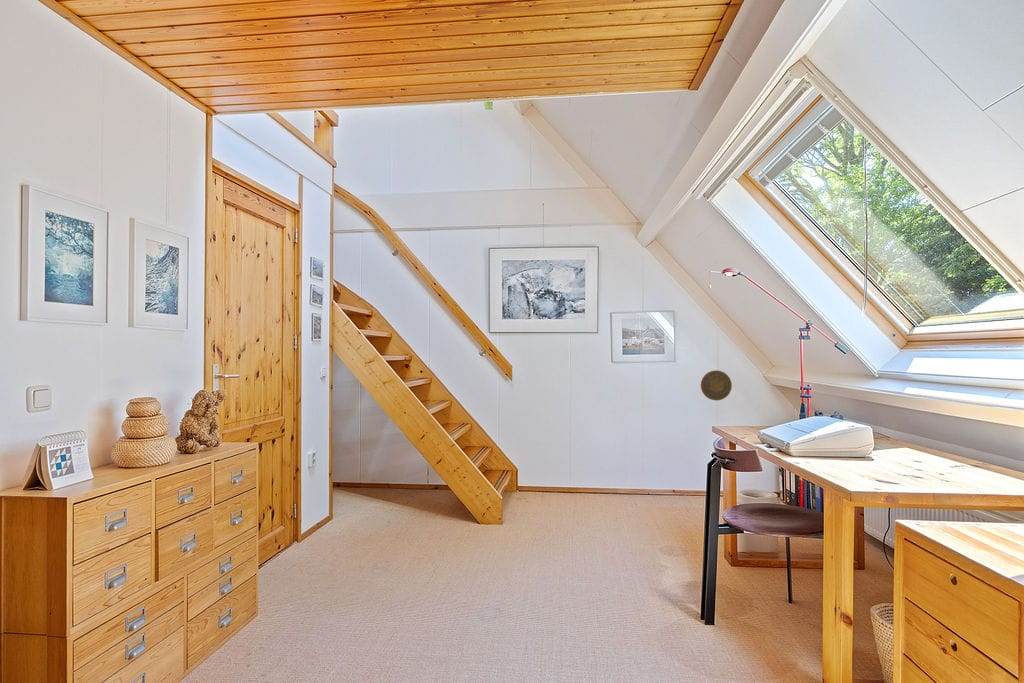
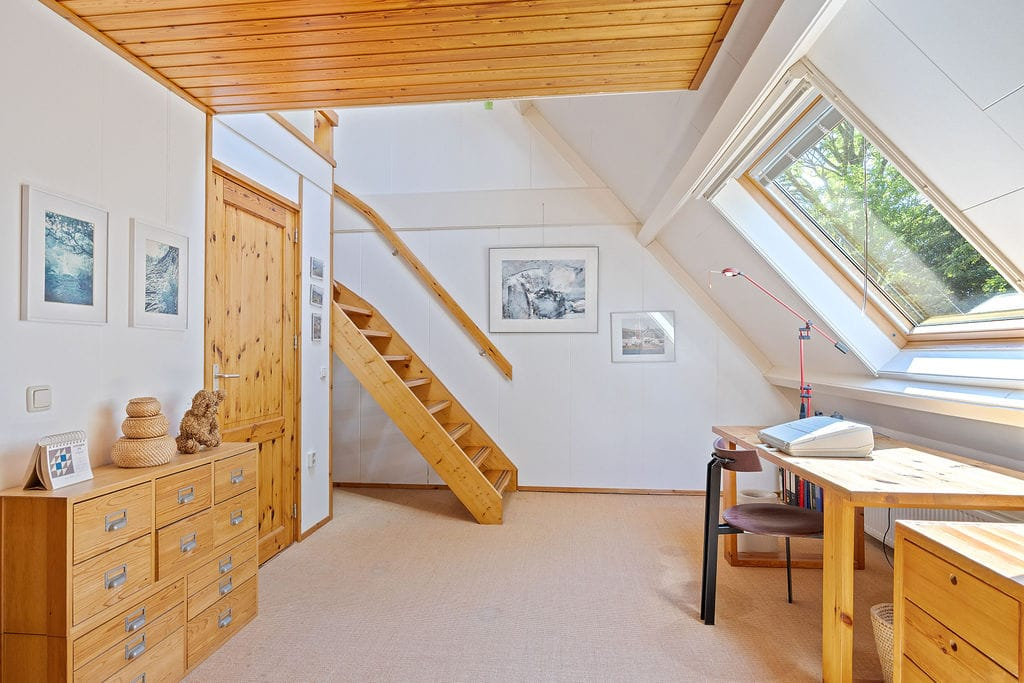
- decorative plate (716, 385)
